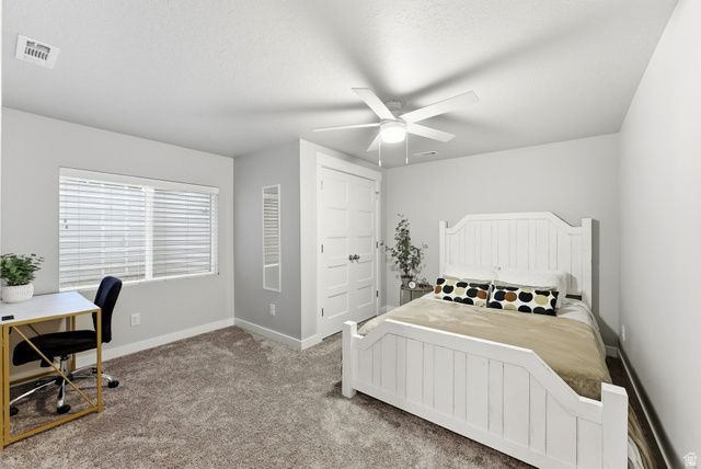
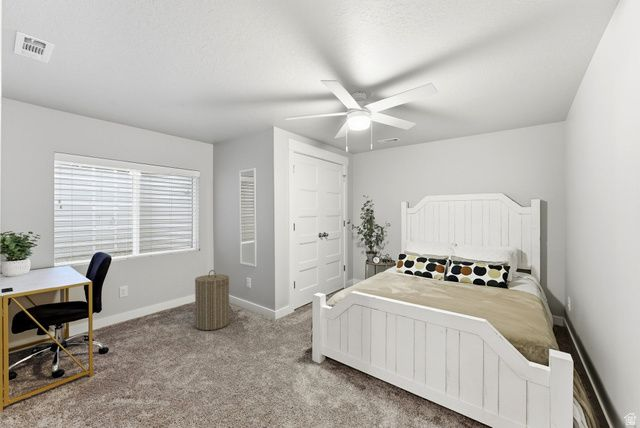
+ laundry hamper (212, 297)
